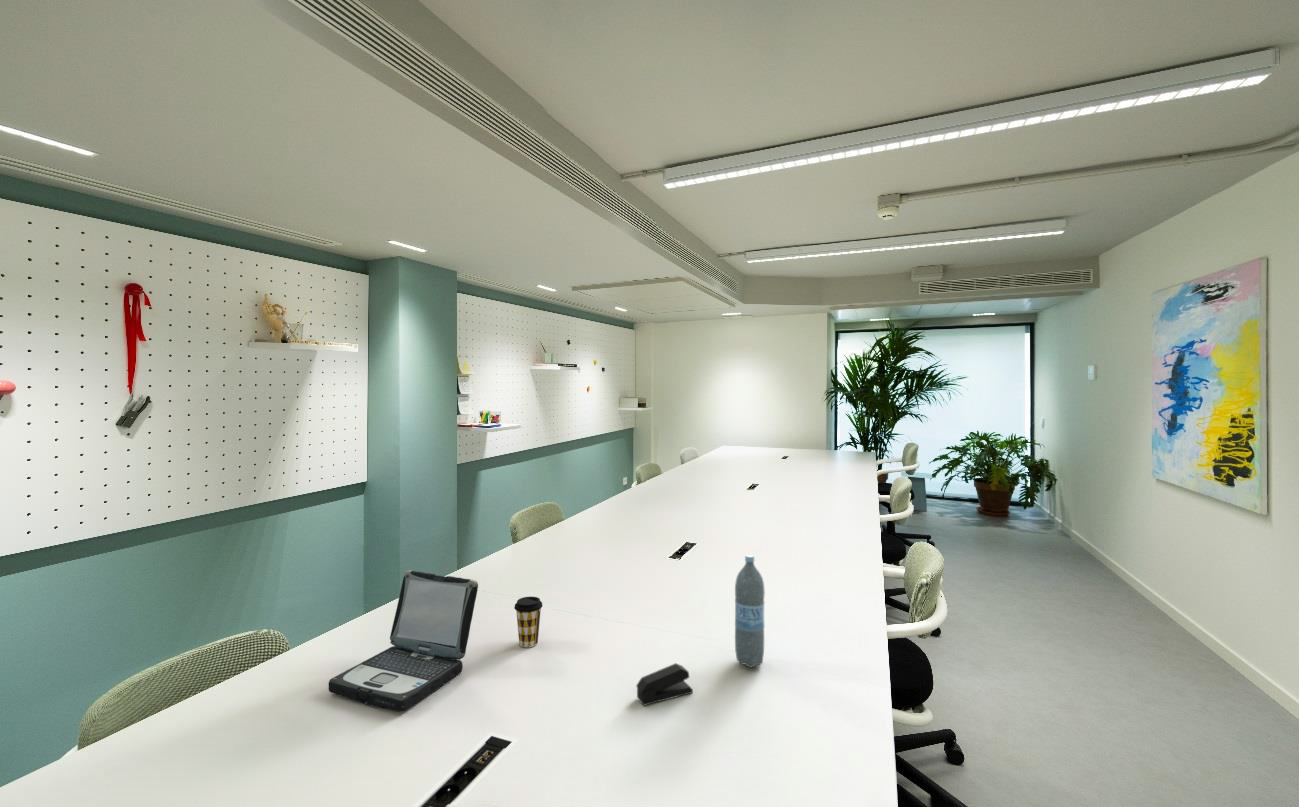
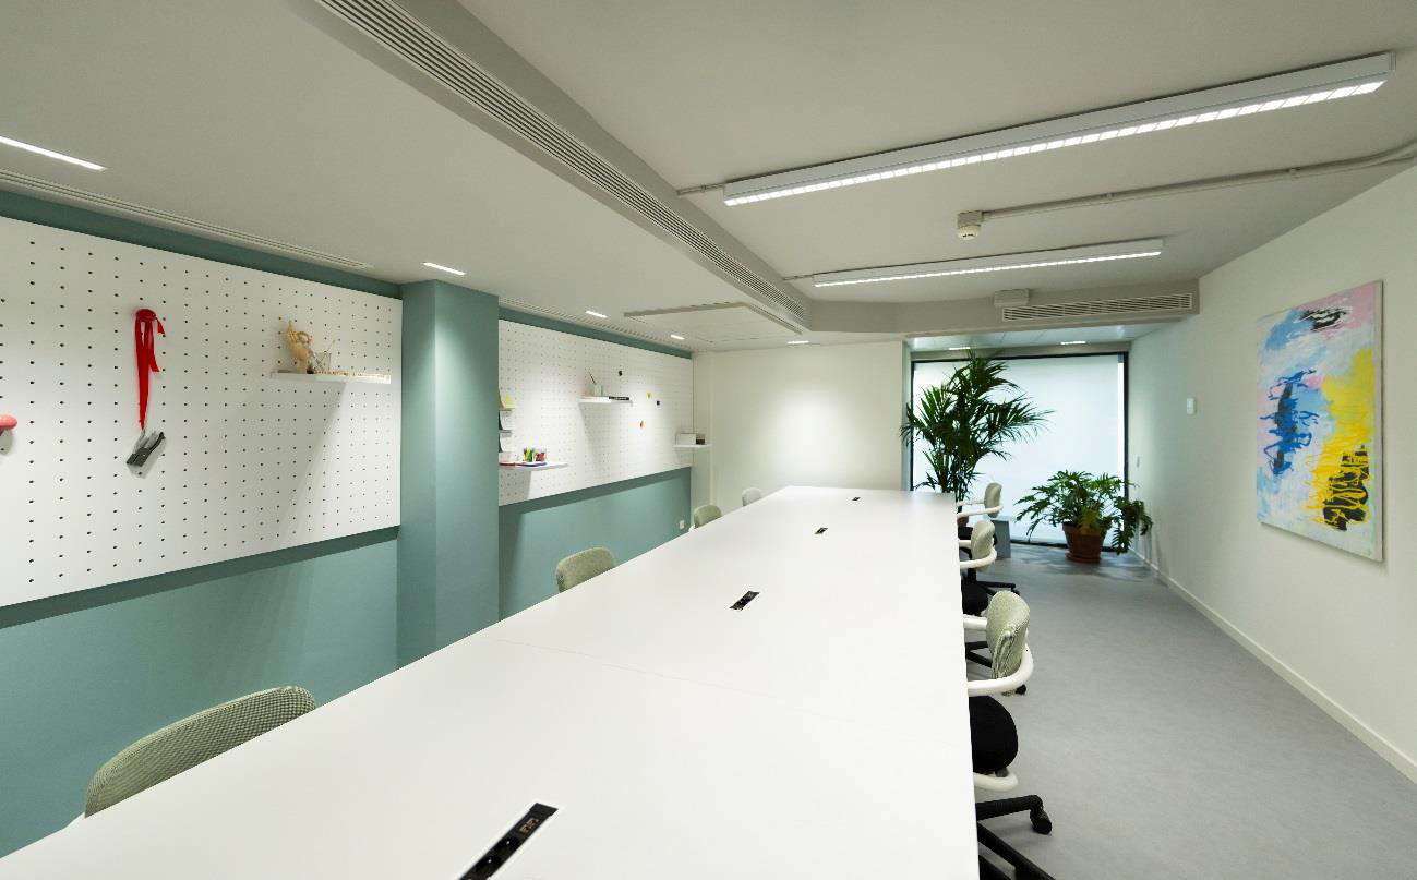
- water bottle (749, 609)
- coffee cup (528, 621)
- laptop (407, 631)
- stapler (664, 682)
